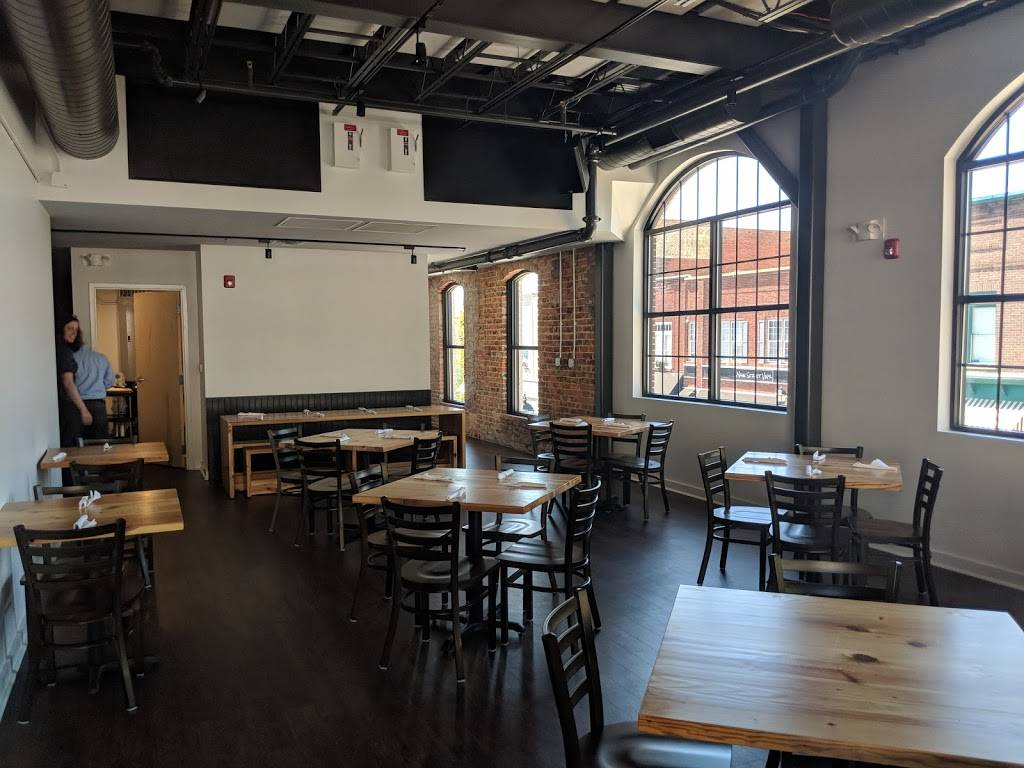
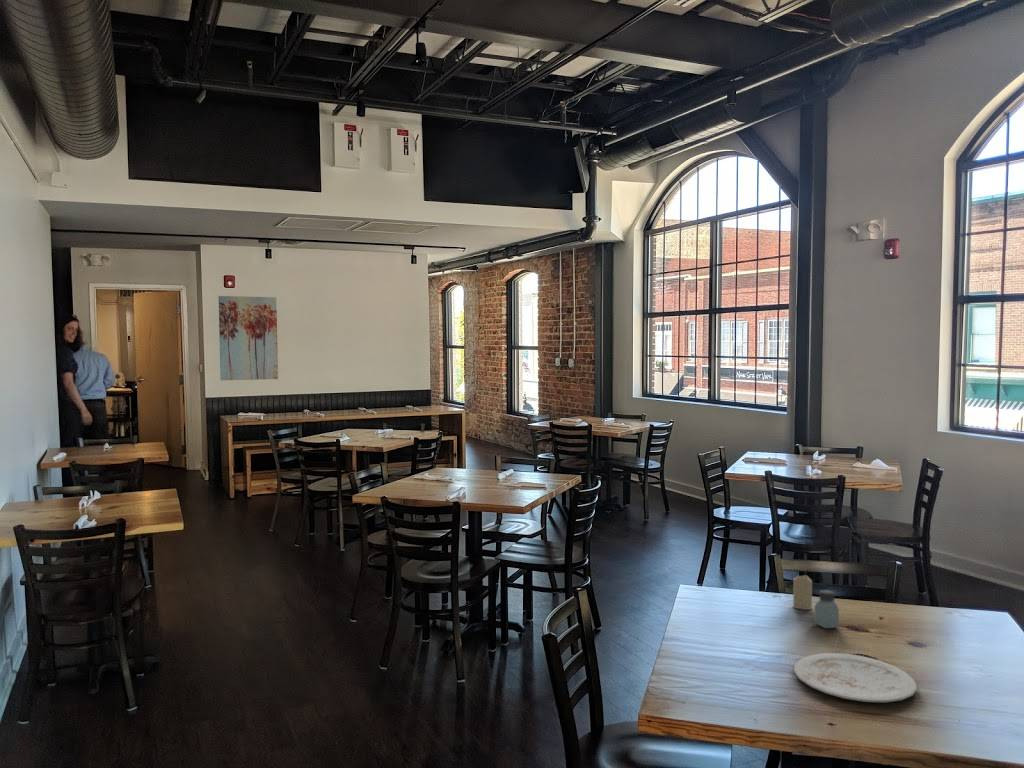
+ wall art (248, 338)
+ candle (802, 591)
+ plate (853, 677)
+ saltshaker (826, 608)
